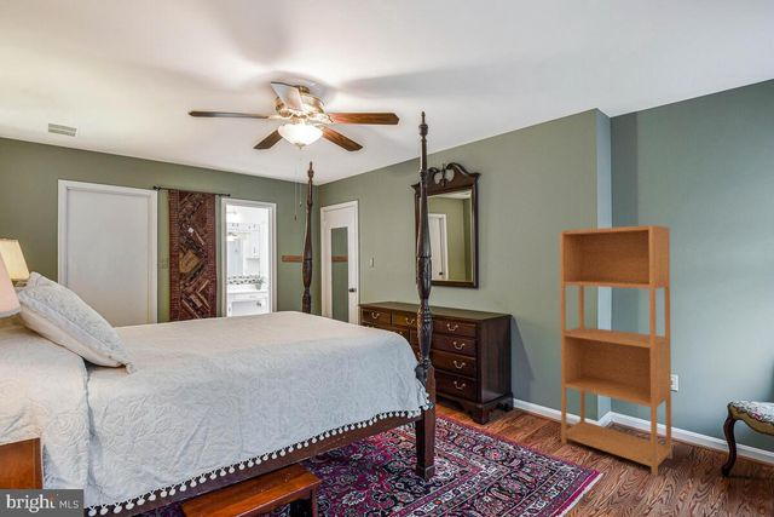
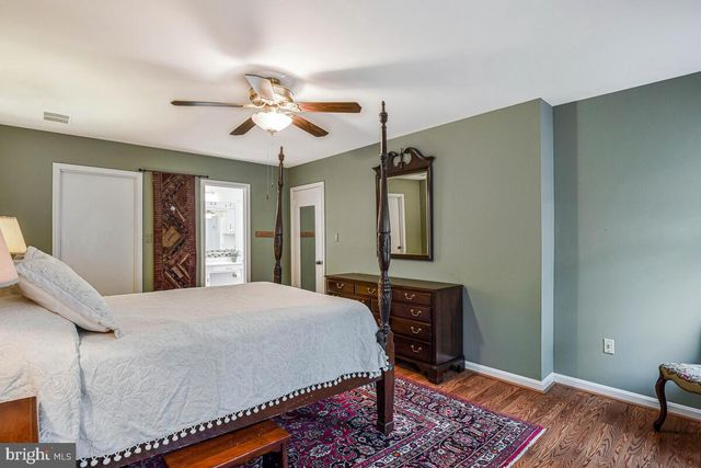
- bookcase (613, 339)
